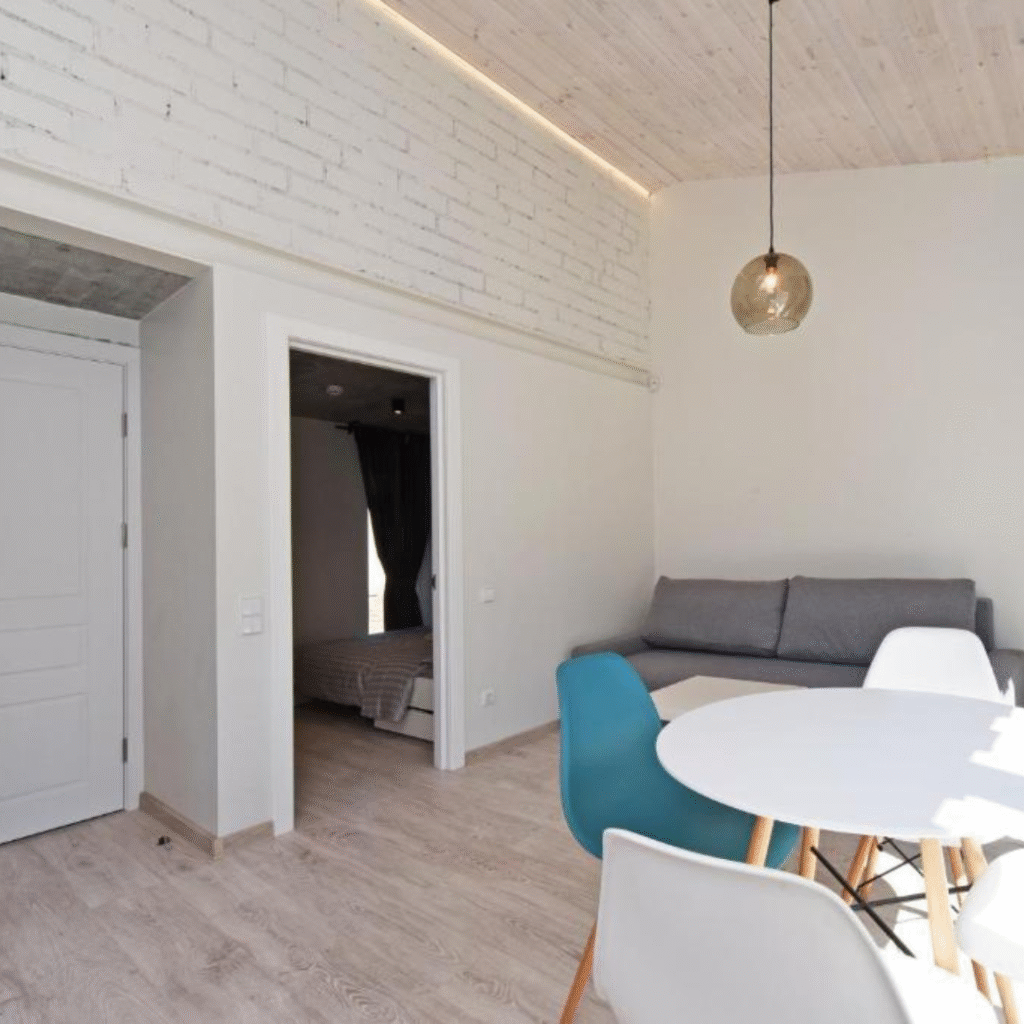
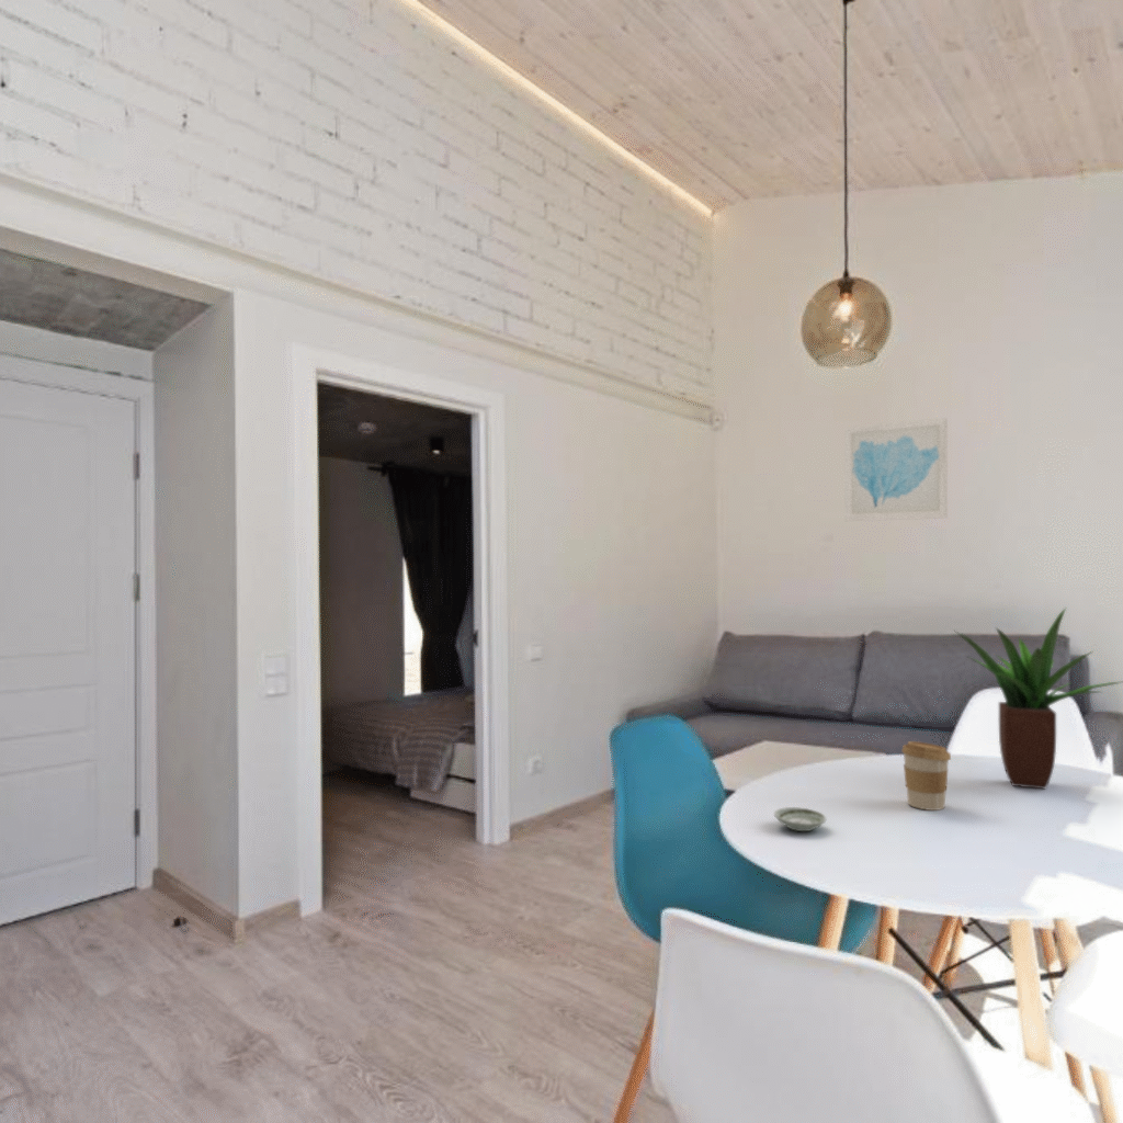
+ potted plant (1035, 694)
+ wall art (894, 470)
+ coffee cup (926, 773)
+ saucer (799, 820)
